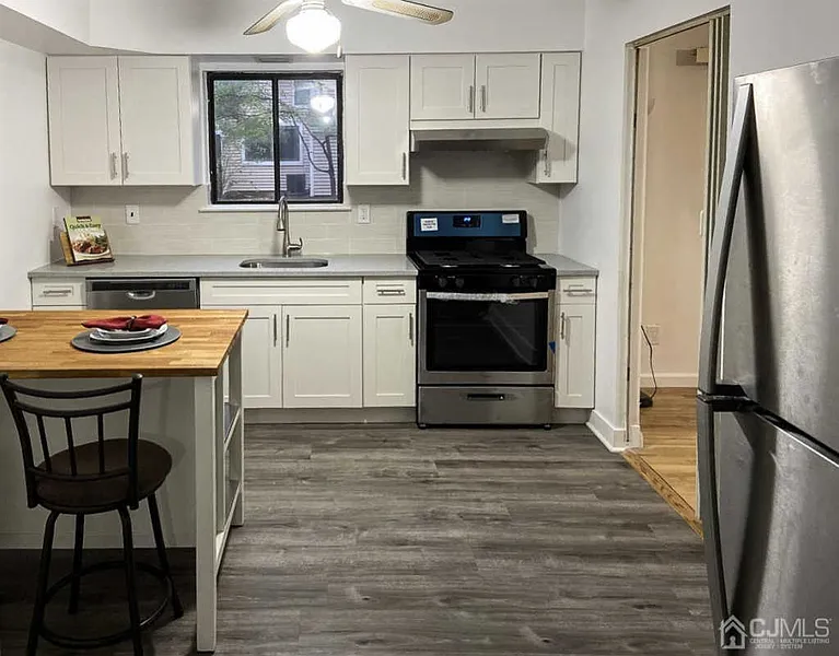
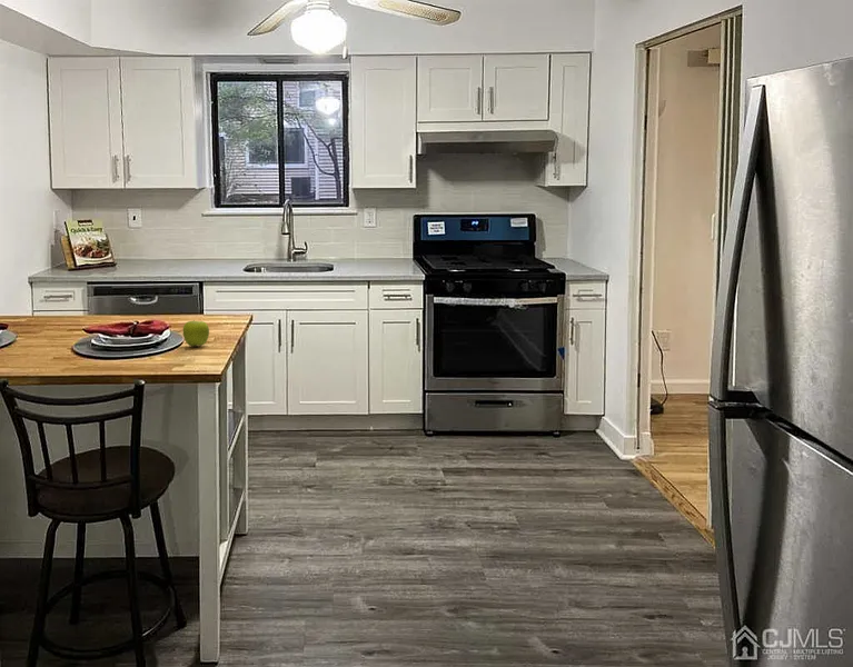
+ fruit (196, 332)
